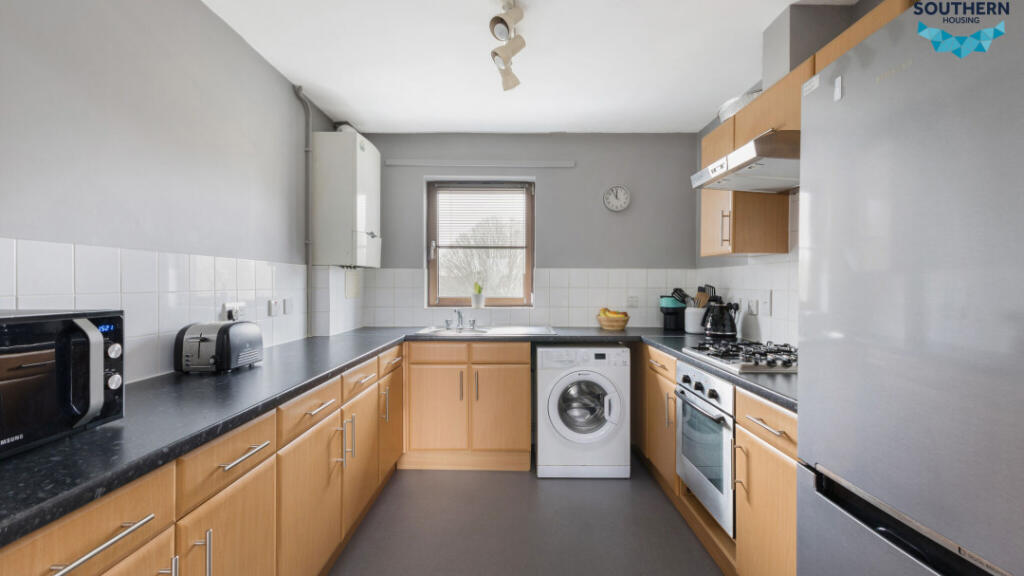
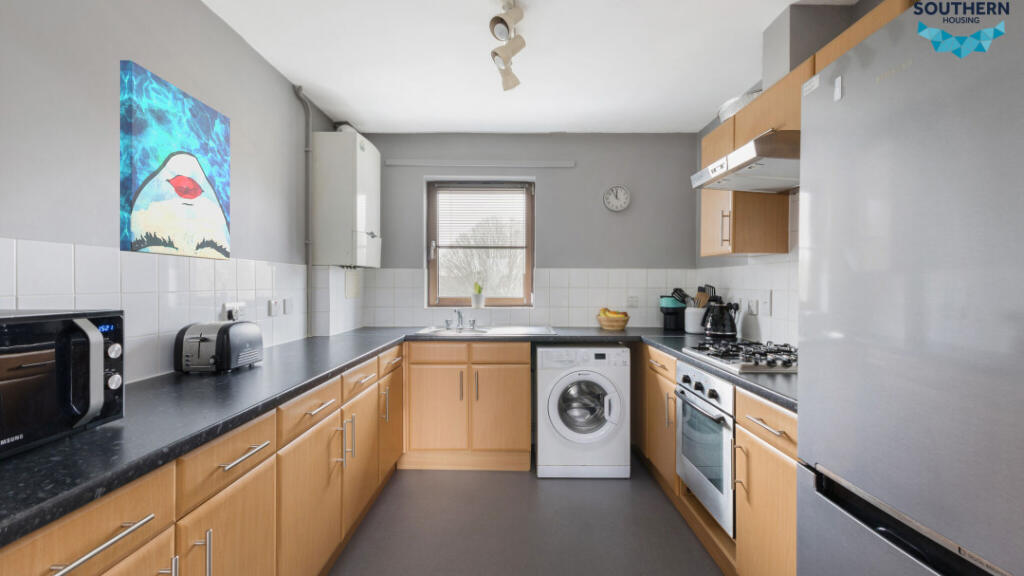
+ wall art (183, 175)
